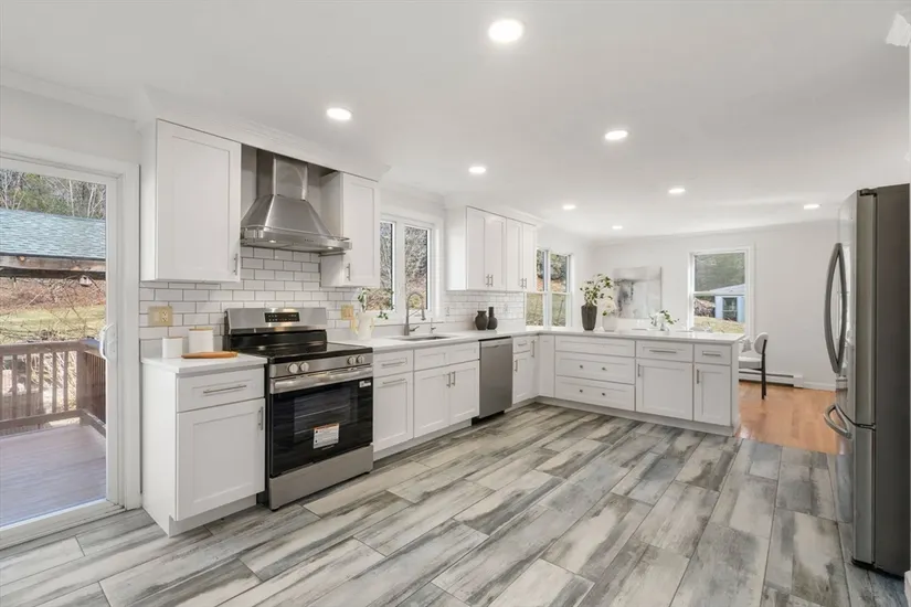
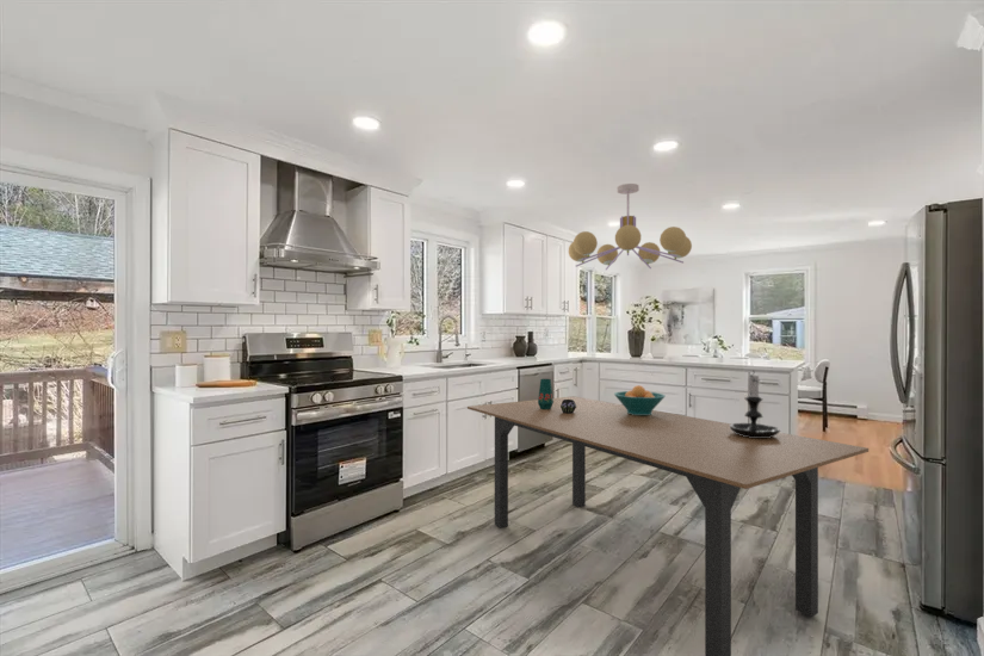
+ candle holder (754, 402)
+ fruit bowl (639, 398)
+ vase (551, 395)
+ dining table (637, 462)
+ chandelier (627, 224)
